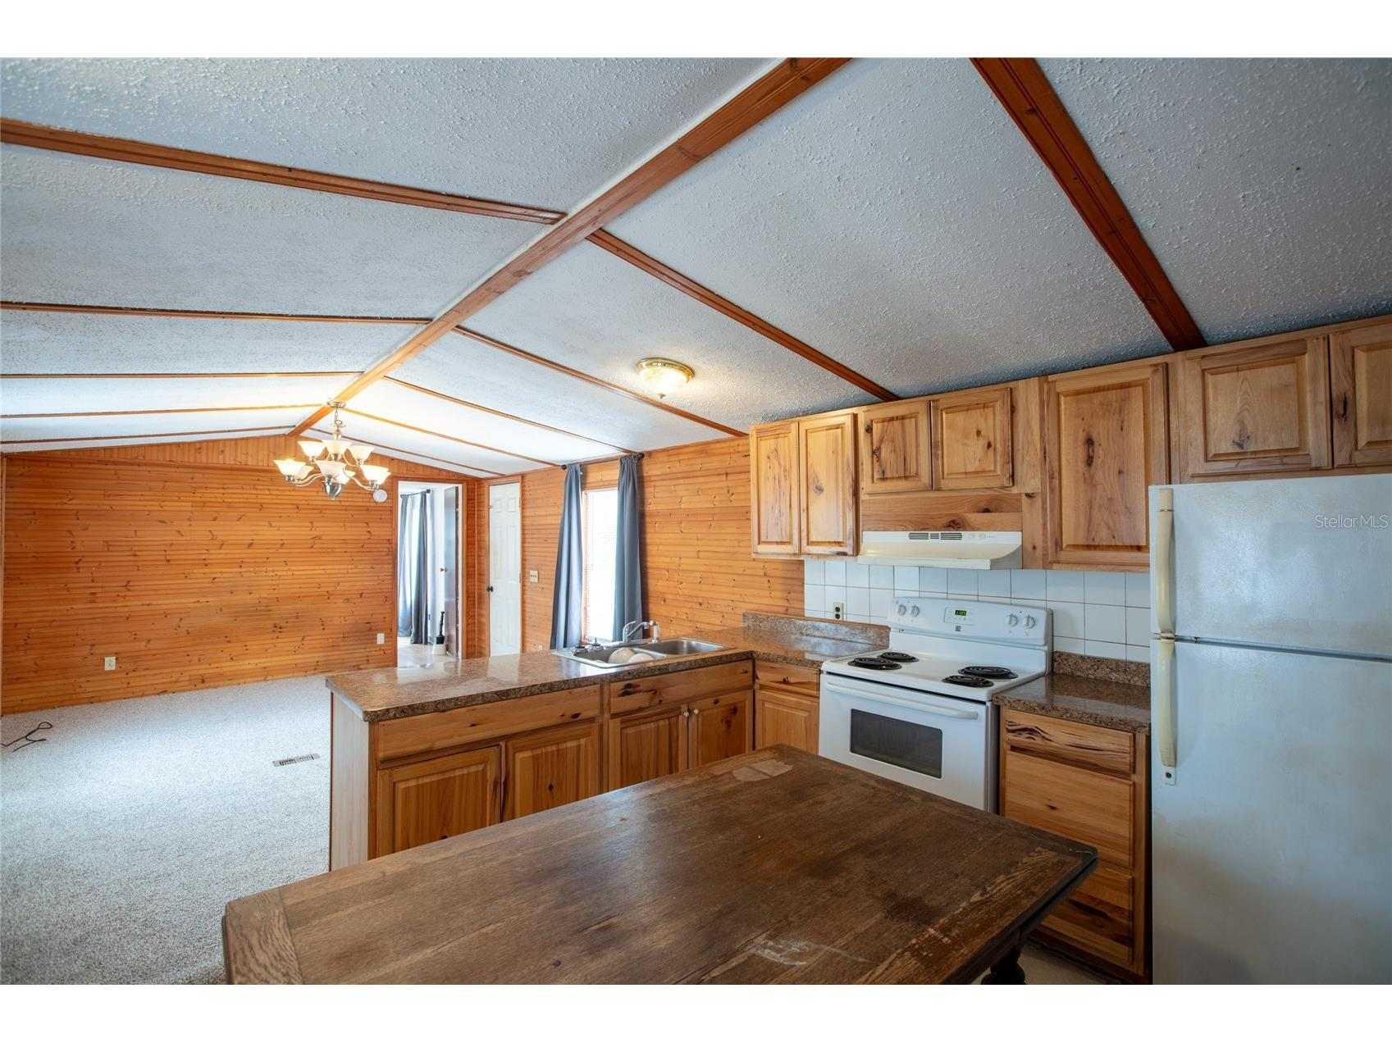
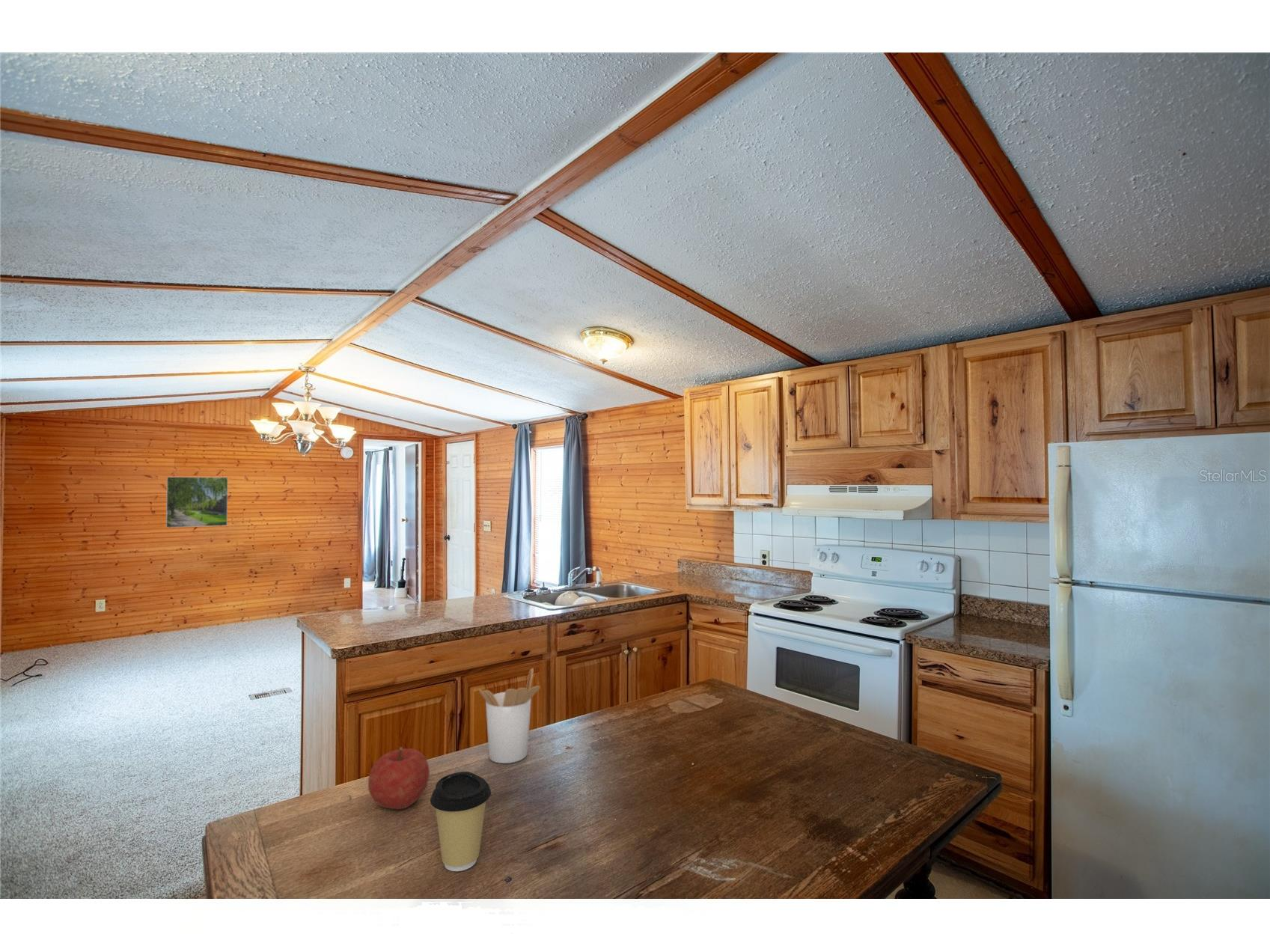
+ utensil holder (513, 716)
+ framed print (198, 501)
+ coffee cup (460, 822)
+ fruit (400, 774)
